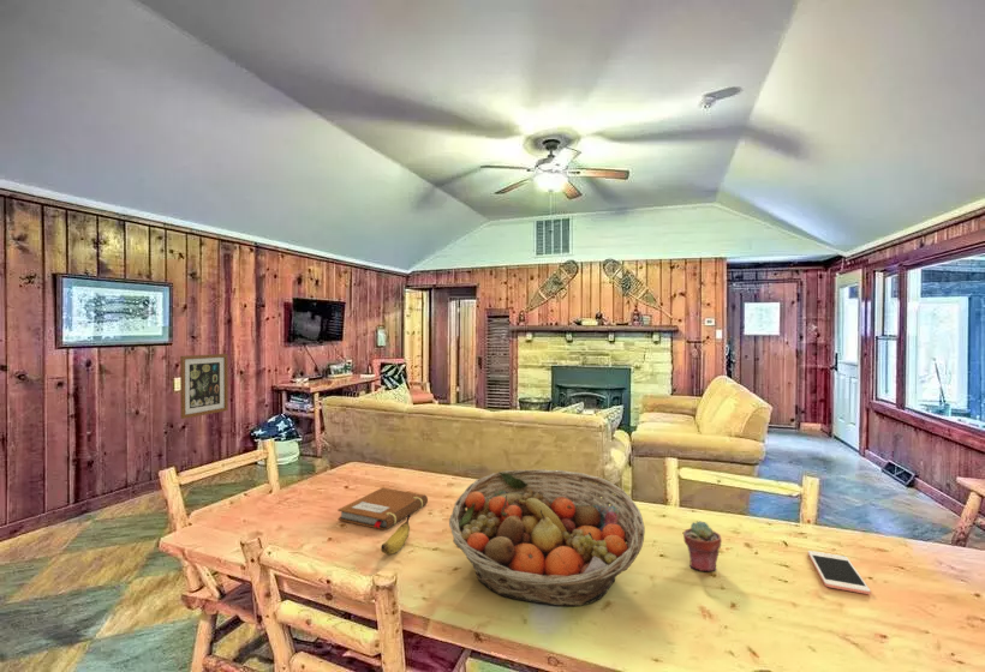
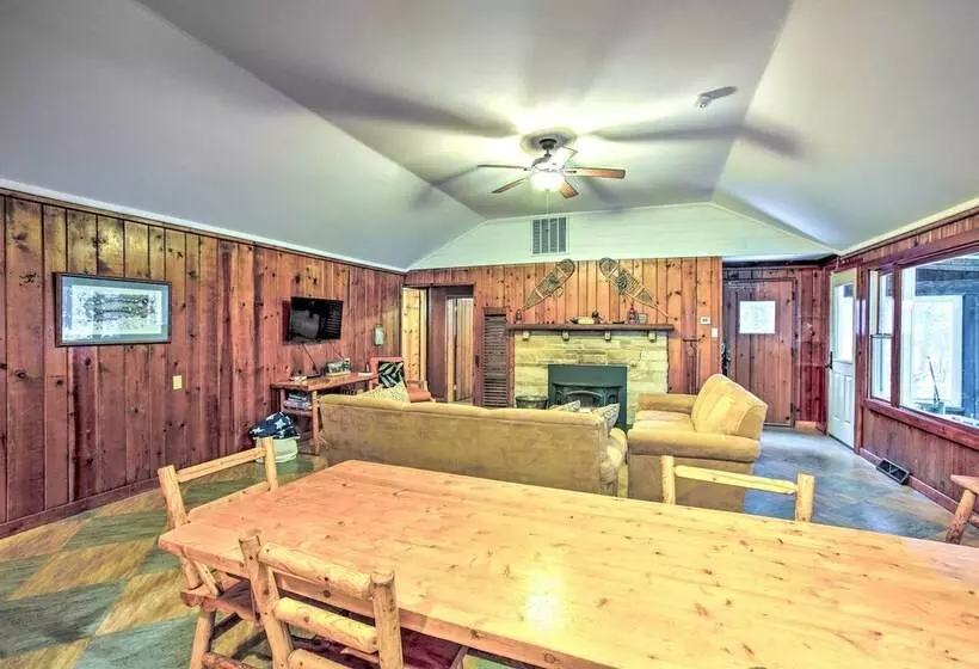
- cell phone (836, 570)
- notebook (383, 508)
- banana (396, 536)
- potted succulent (702, 544)
- fruit basket (543, 529)
- wall art (204, 384)
